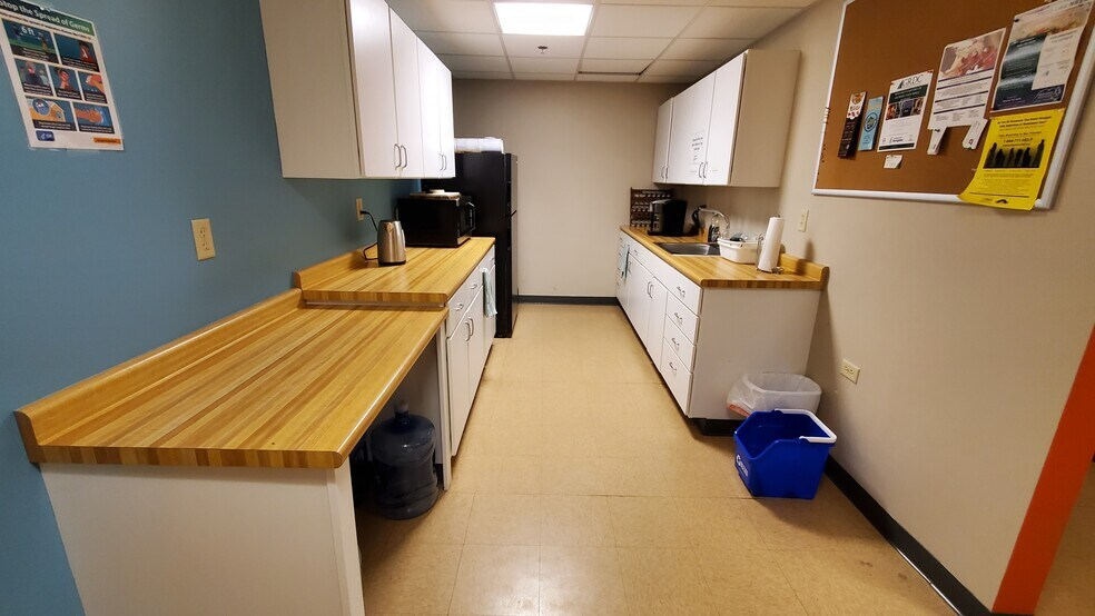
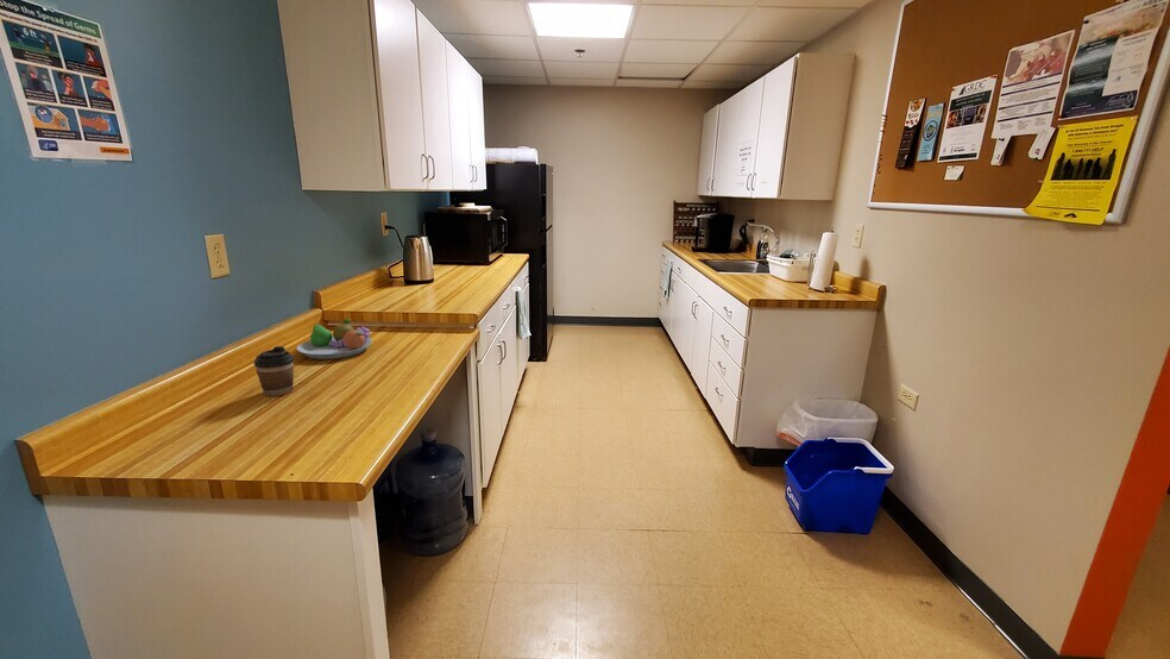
+ coffee cup (275, 370)
+ fruit bowl (334, 337)
